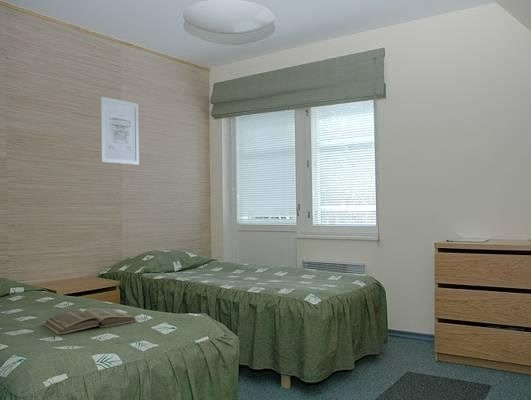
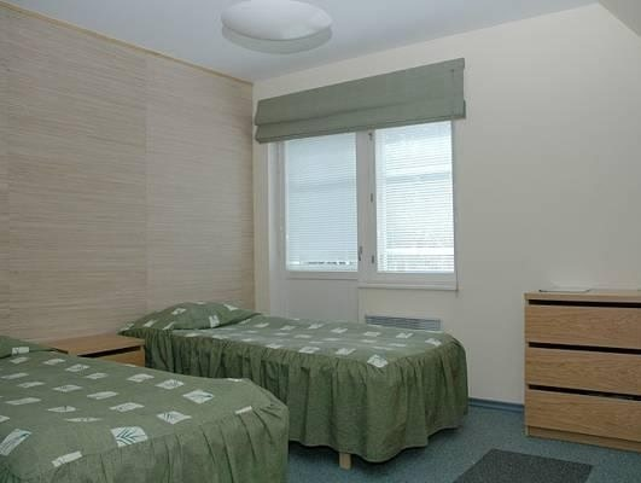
- book (90, 317)
- wall art (120, 131)
